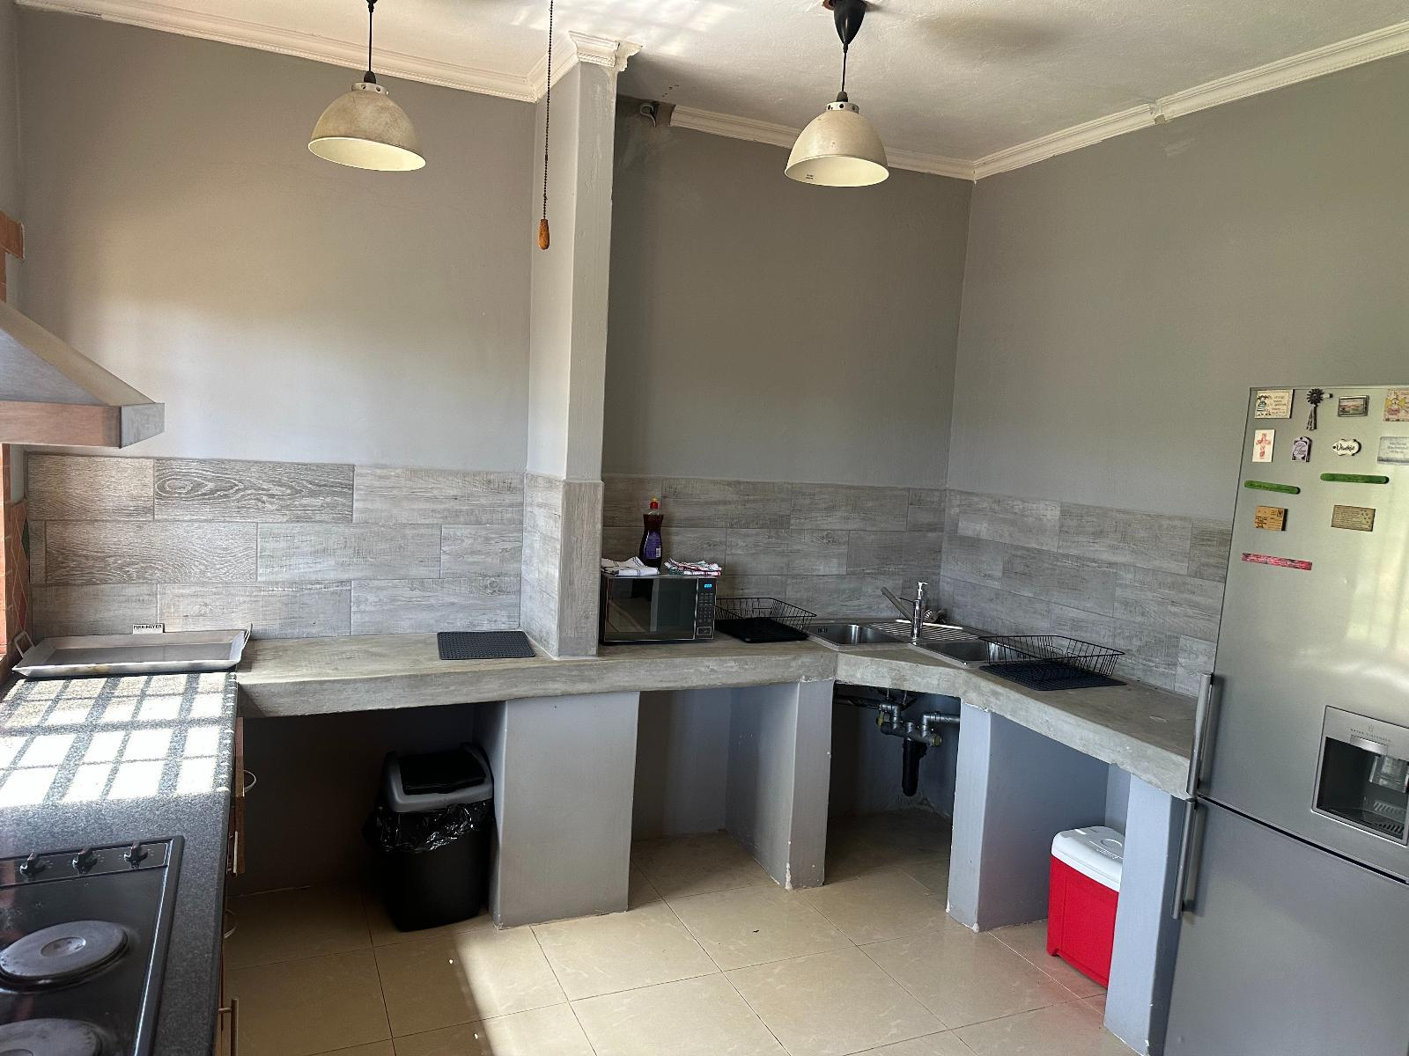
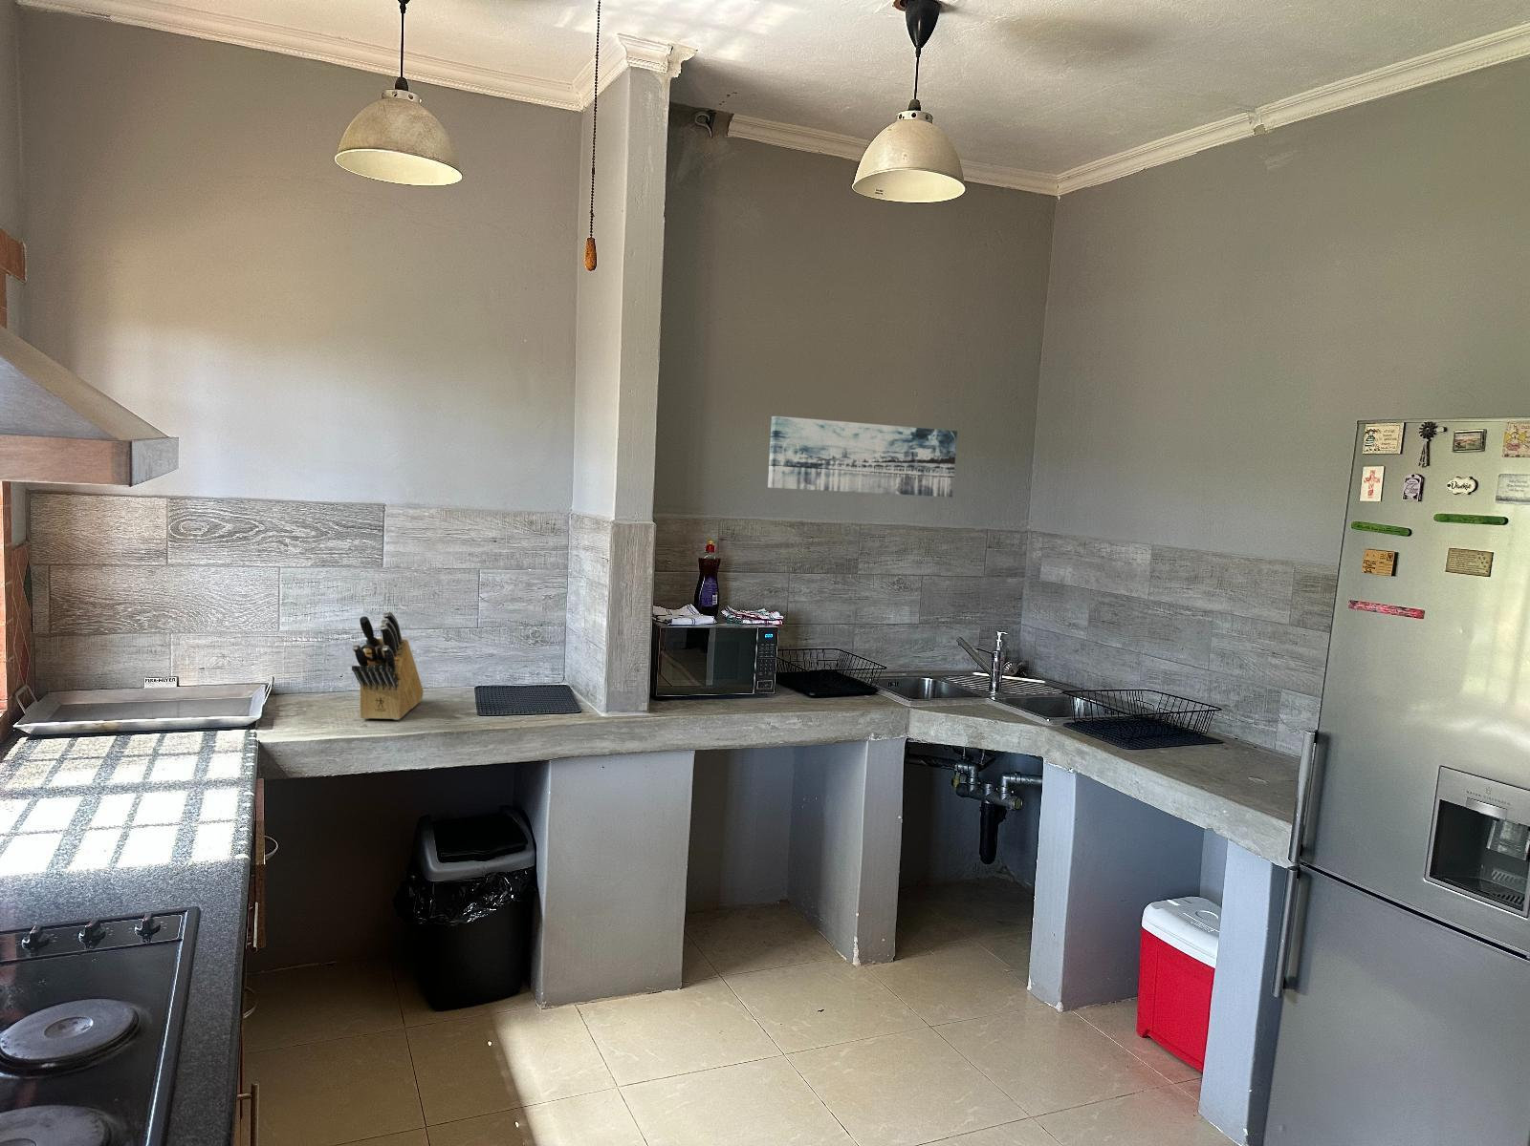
+ wall art (865, 457)
+ knife block (388, 660)
